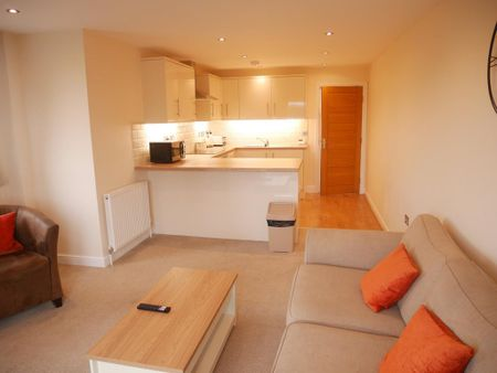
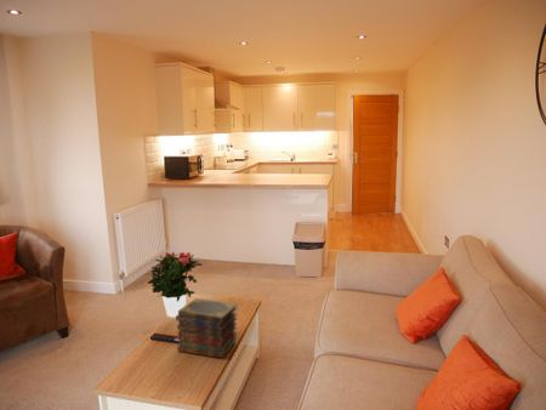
+ book stack (207, 326)
+ potted flower (175, 283)
